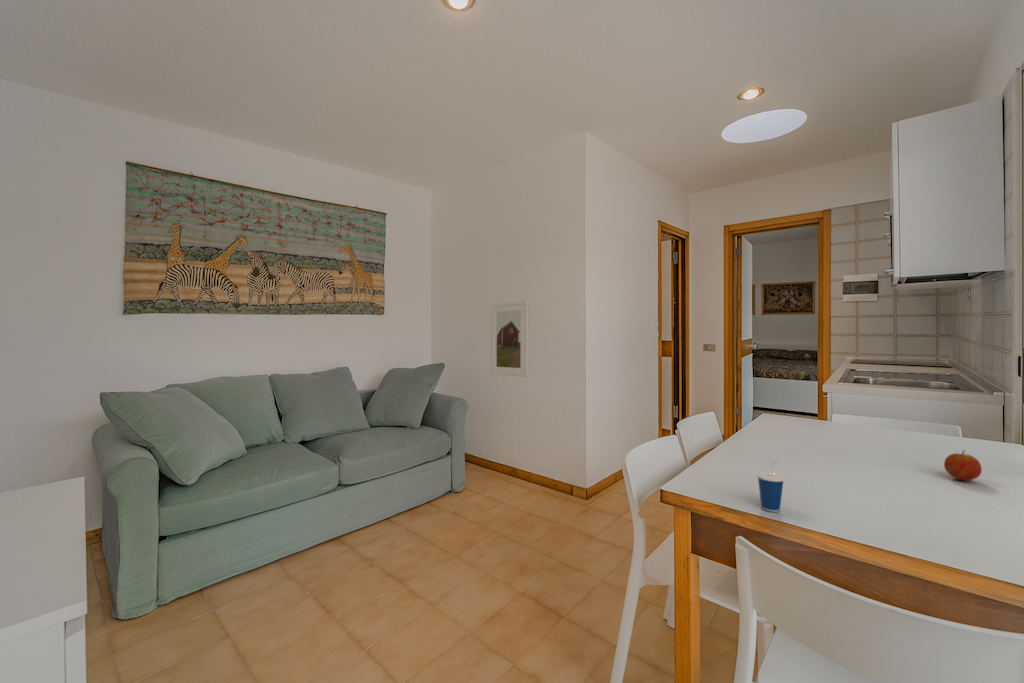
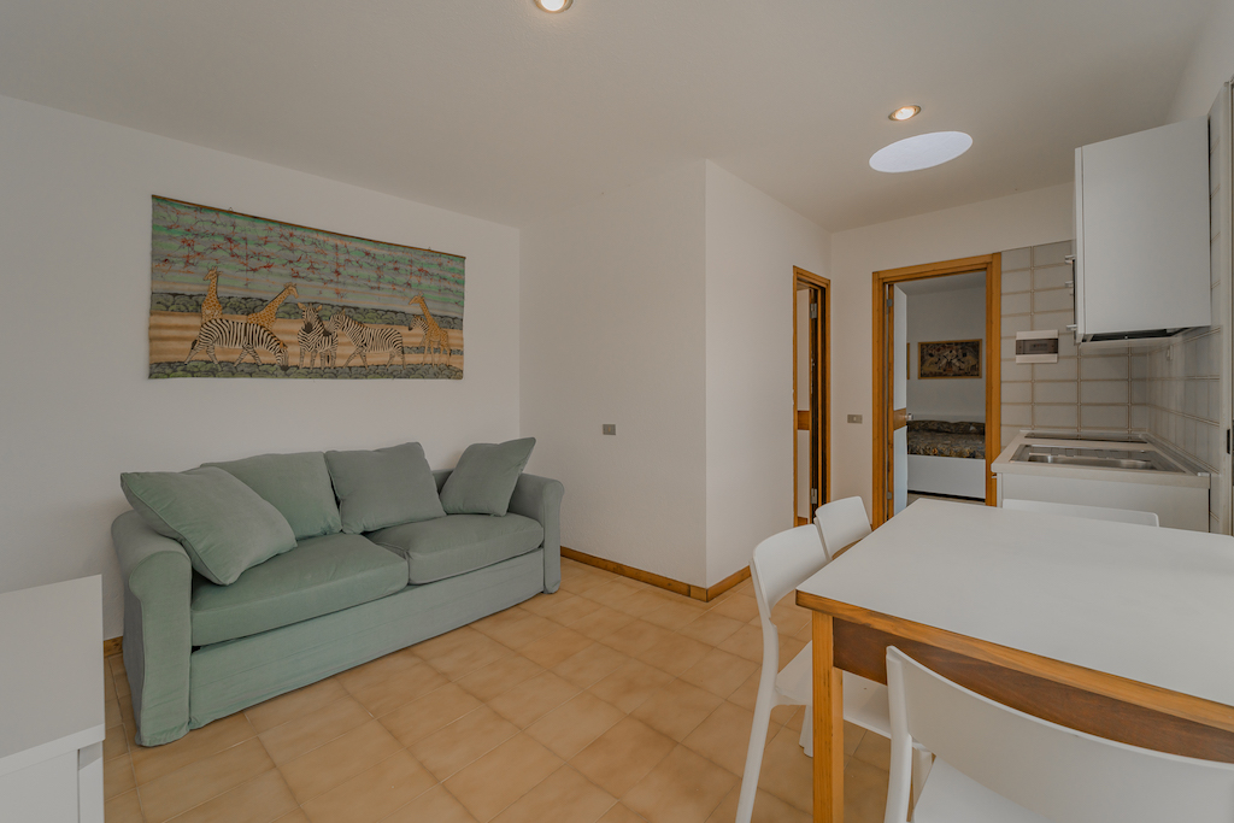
- cup (770, 483)
- fruit (962, 465)
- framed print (508, 339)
